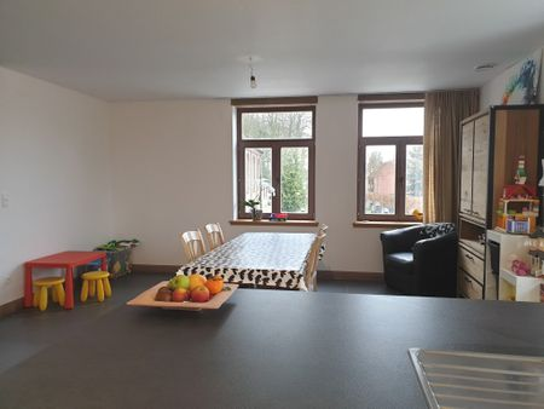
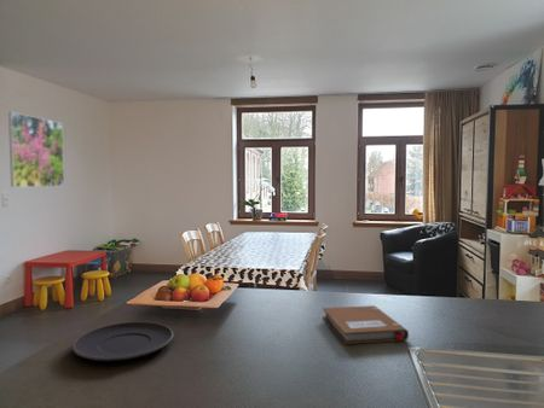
+ notebook (363, 324)
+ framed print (39, 152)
+ plate (125, 340)
